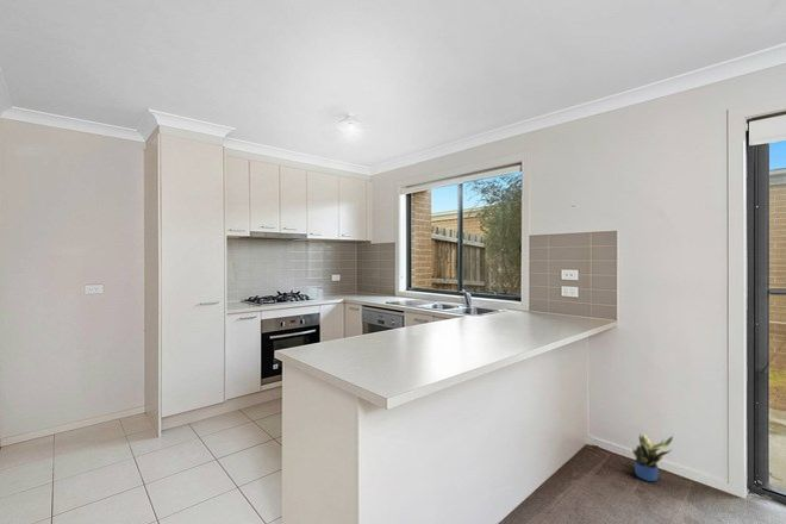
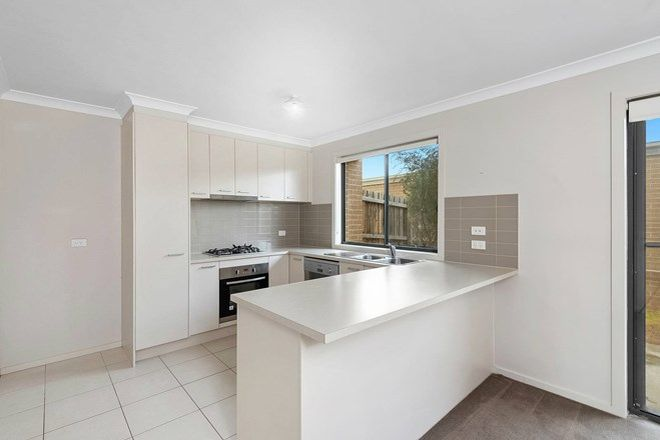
- potted plant (653, 453)
